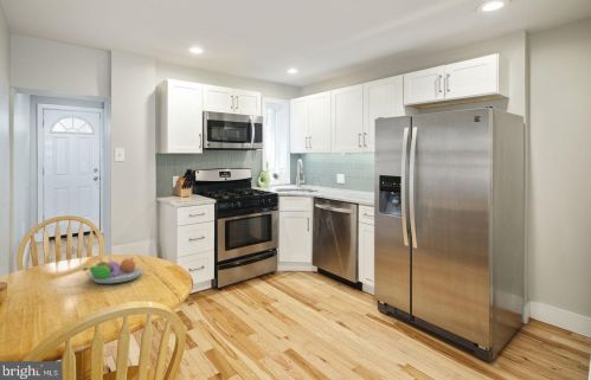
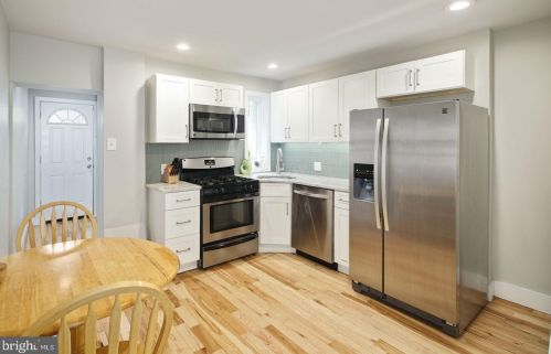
- fruit bowl (114, 269)
